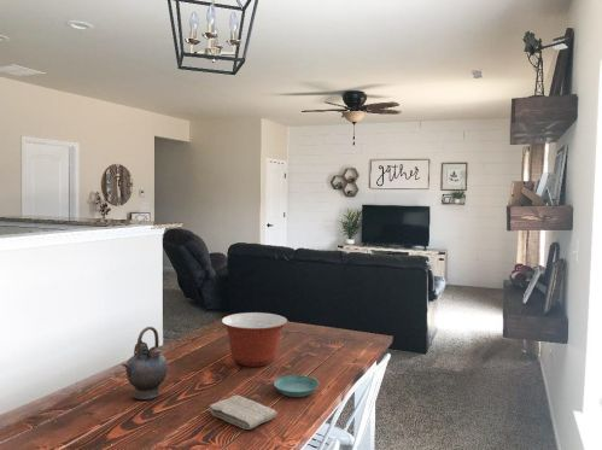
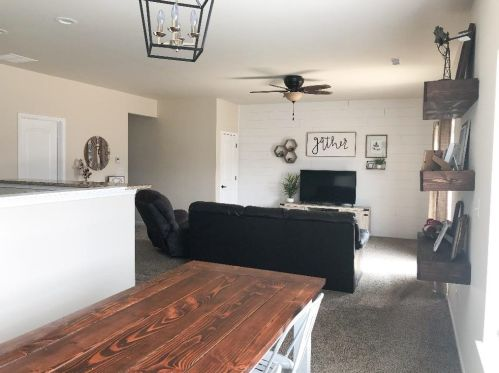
- saucer (296, 386)
- washcloth (241, 410)
- teapot (142, 362)
- mixing bowl (253, 340)
